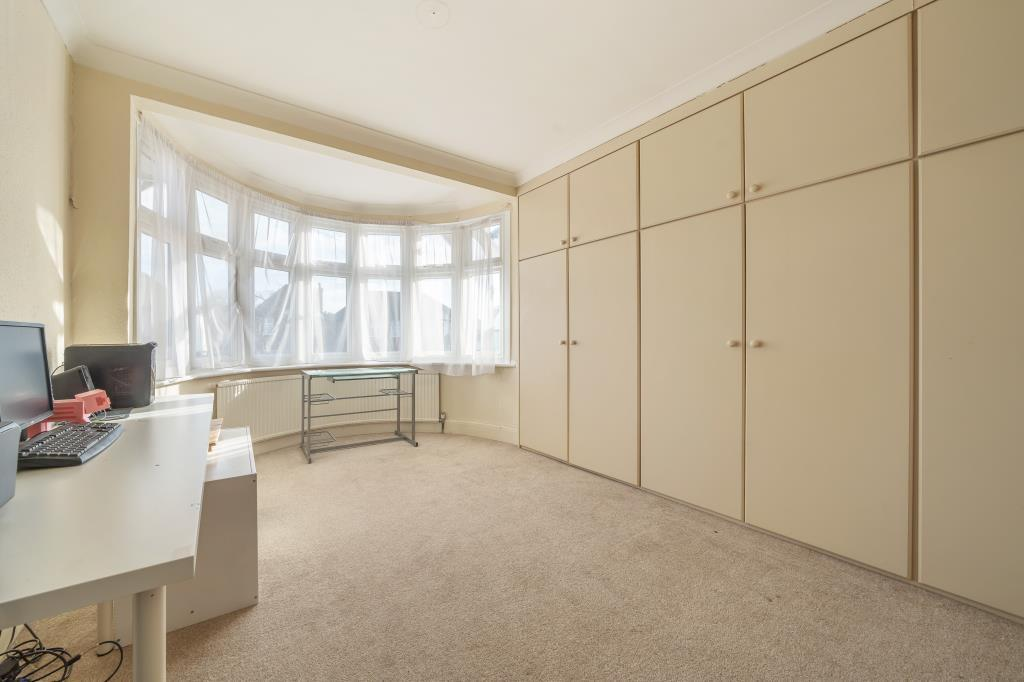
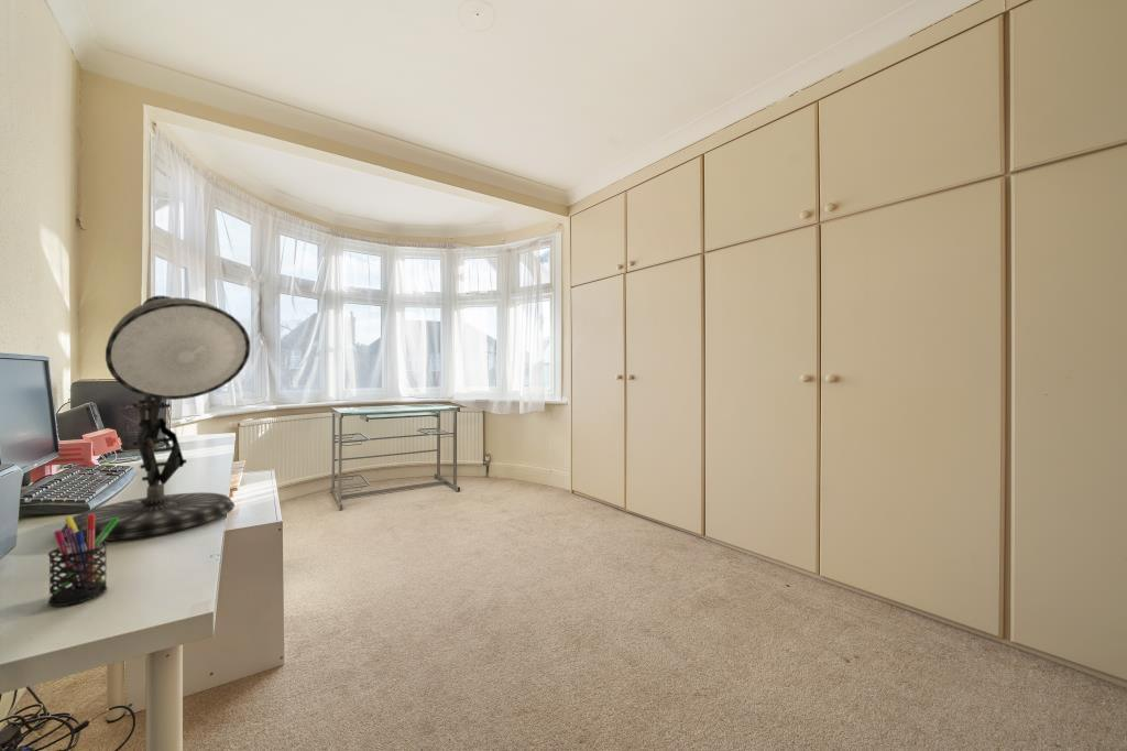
+ desk lamp (163, 407)
+ pen holder (86, 552)
